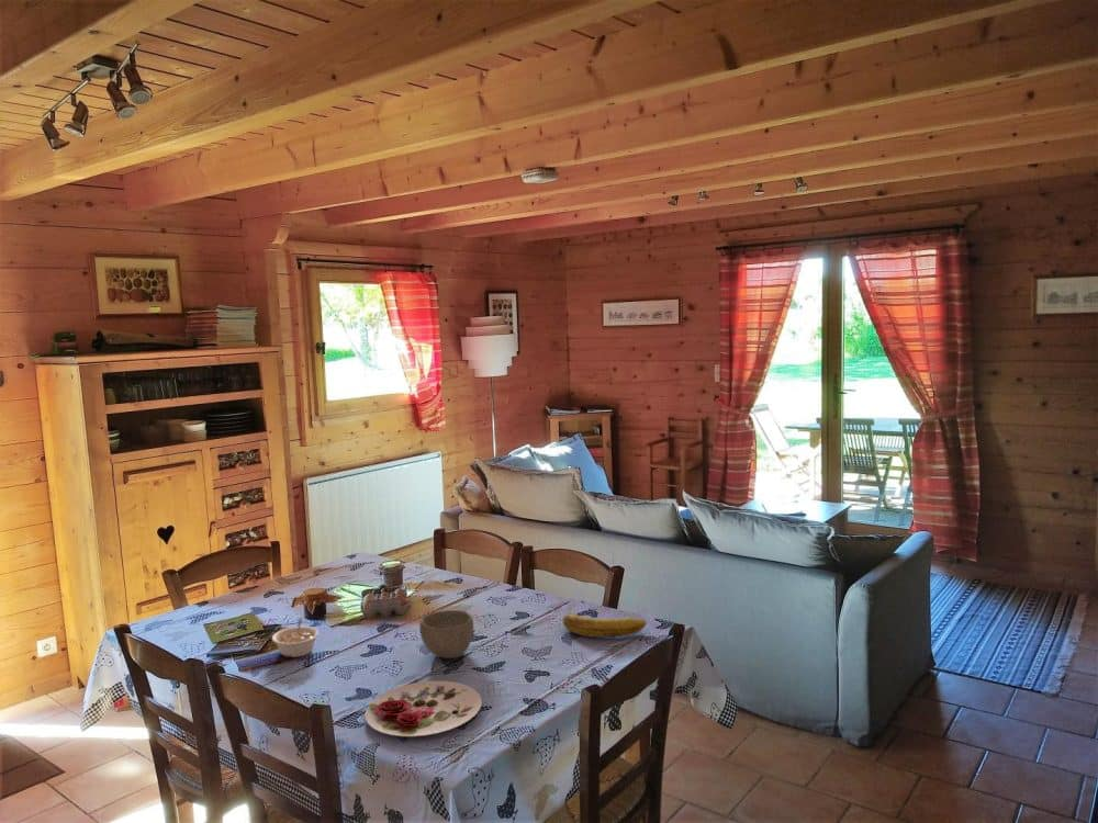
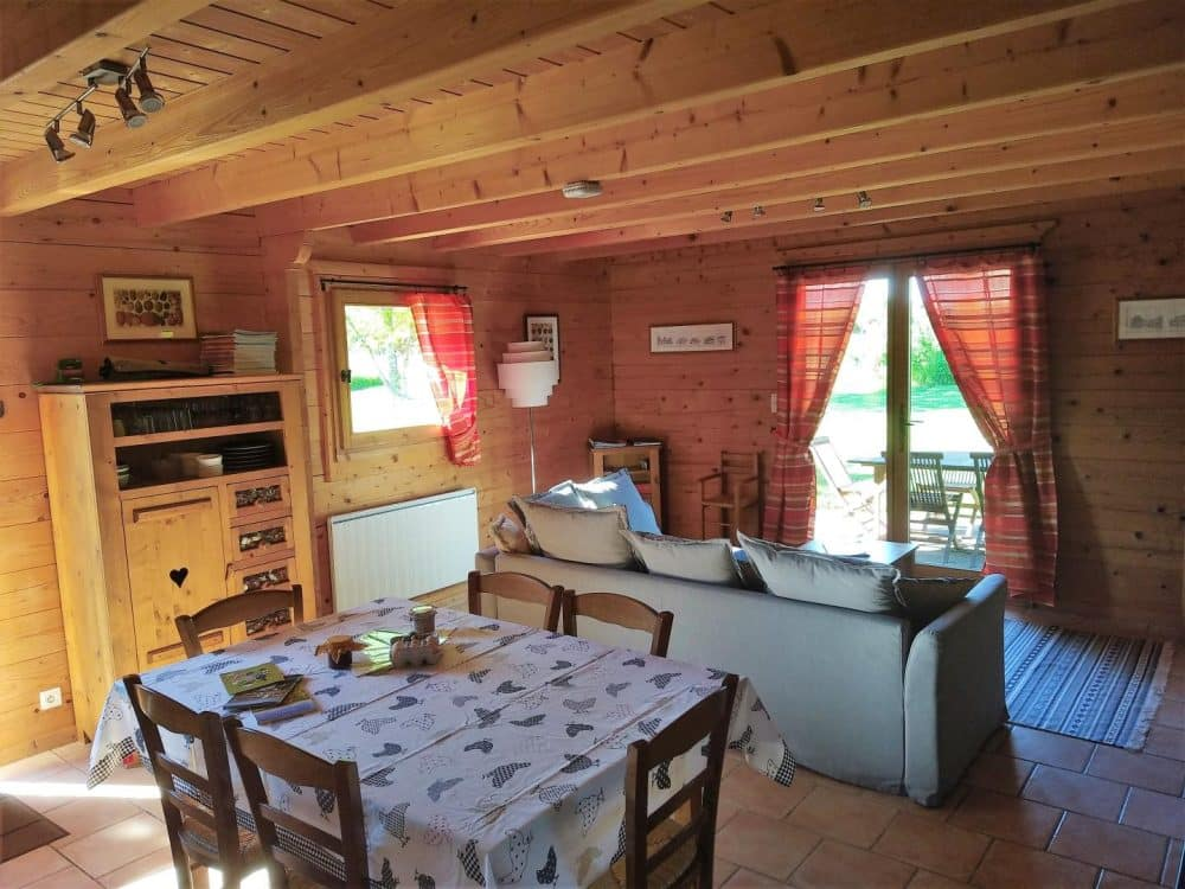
- bowl (447, 635)
- banana (600, 621)
- legume (294, 640)
- plate (424, 706)
